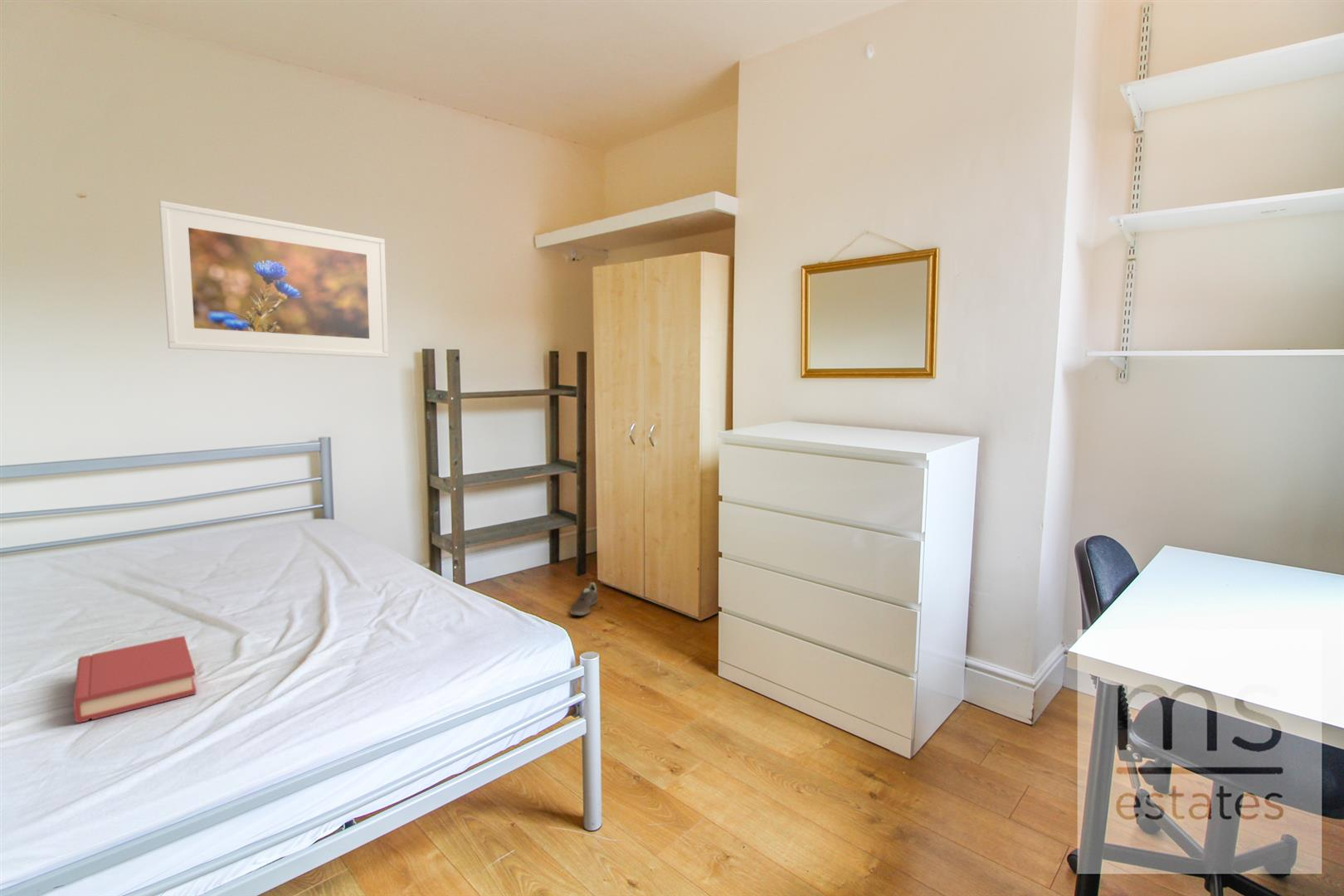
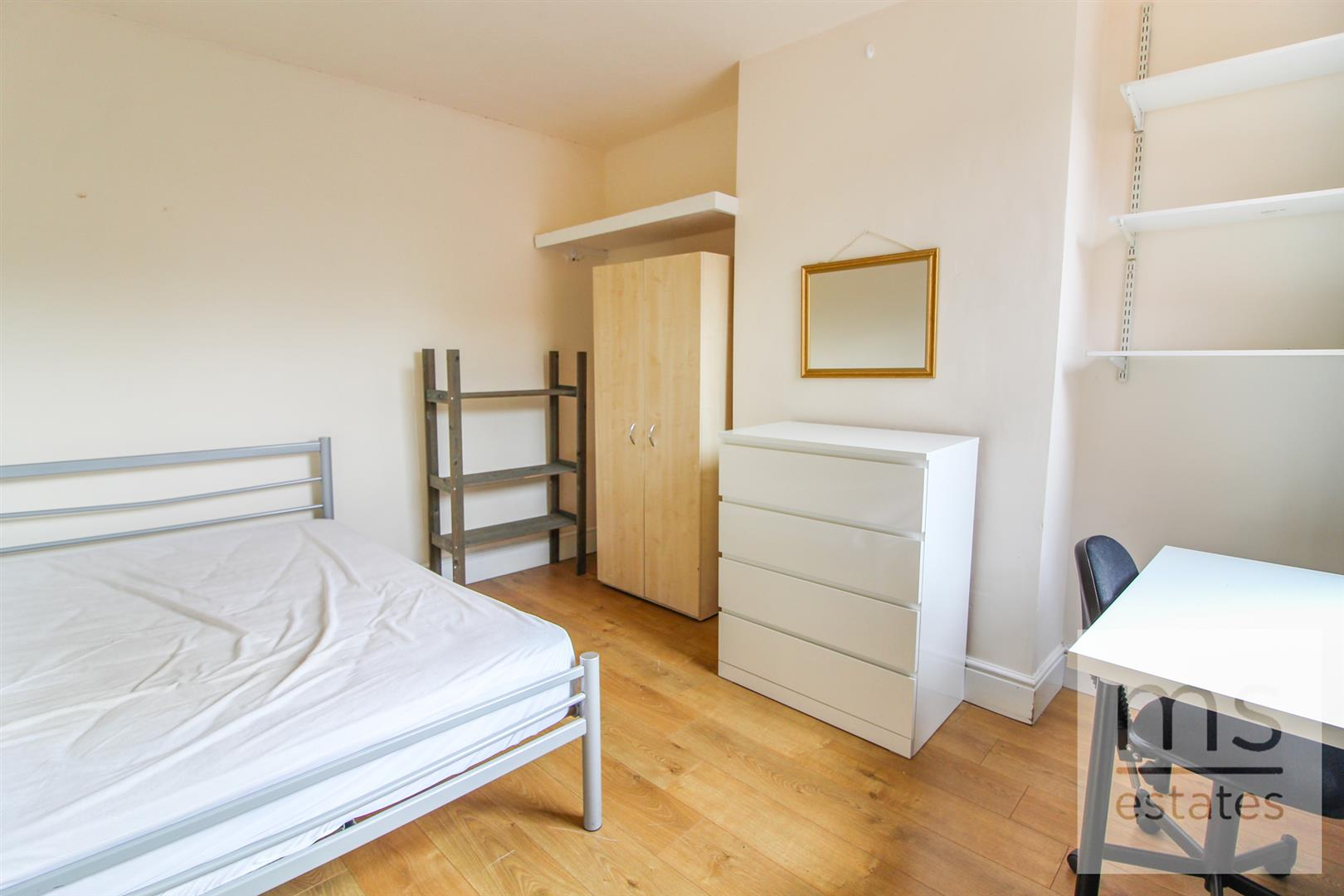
- sneaker (583, 598)
- hardback book (135, 674)
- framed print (286, 288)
